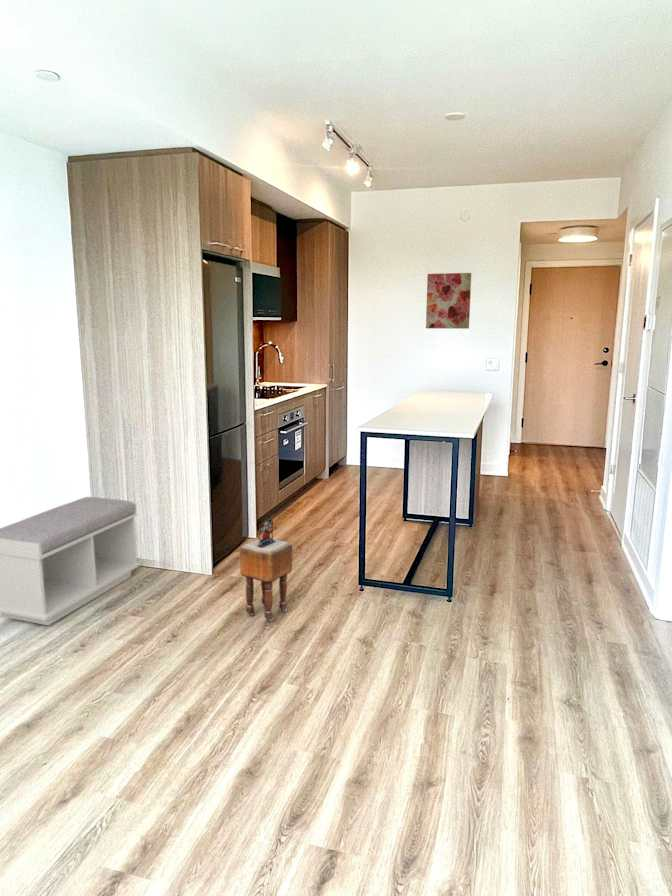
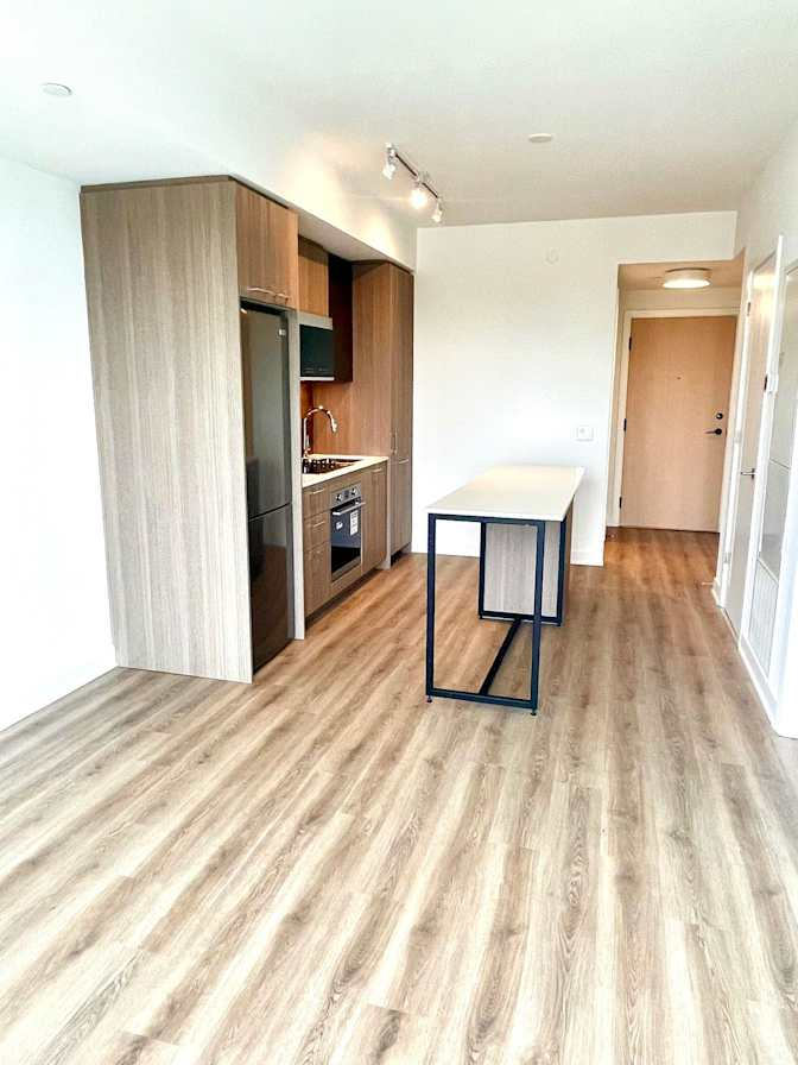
- wall art (448, 301)
- bench (68, 554)
- stool (266, 567)
